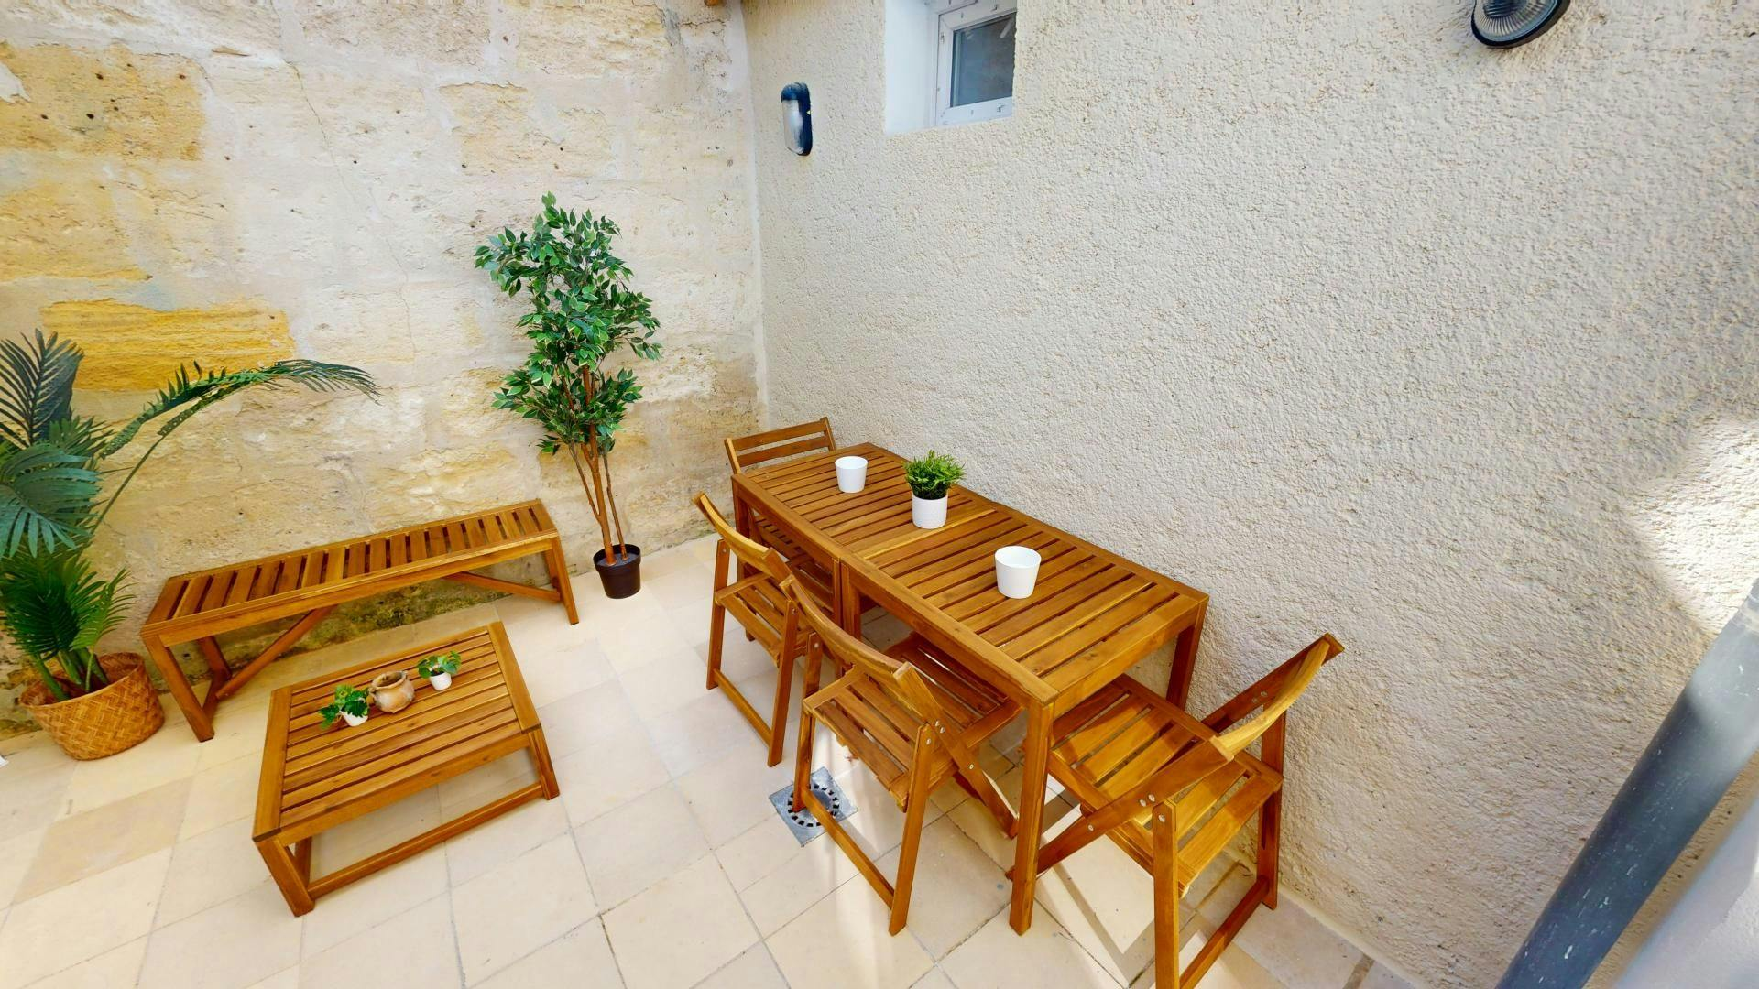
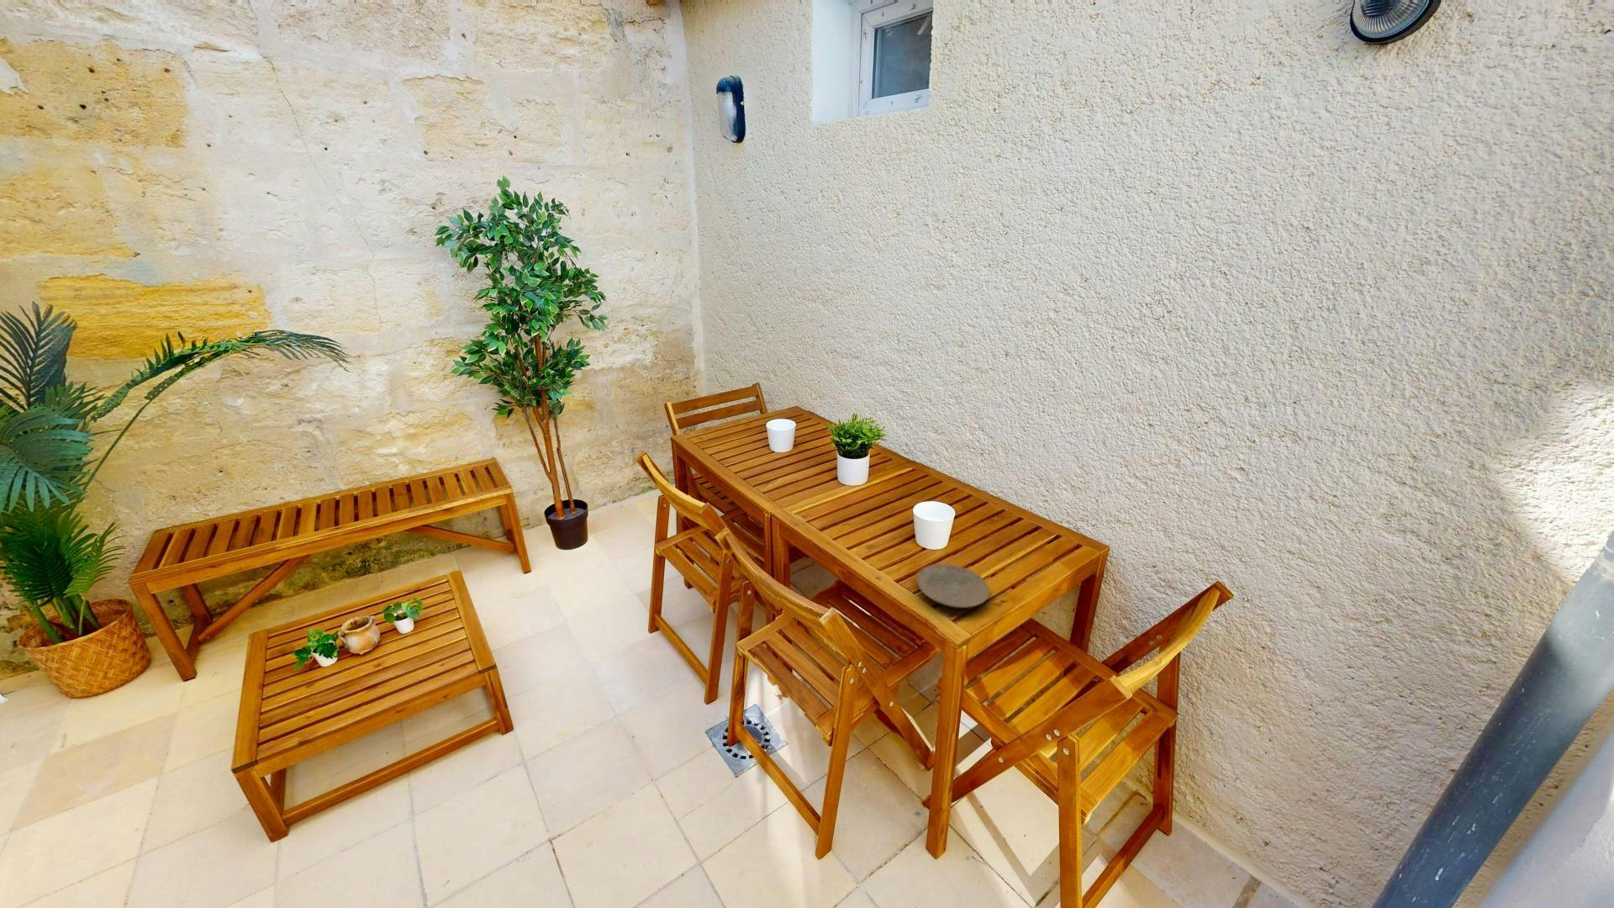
+ plate (951, 588)
